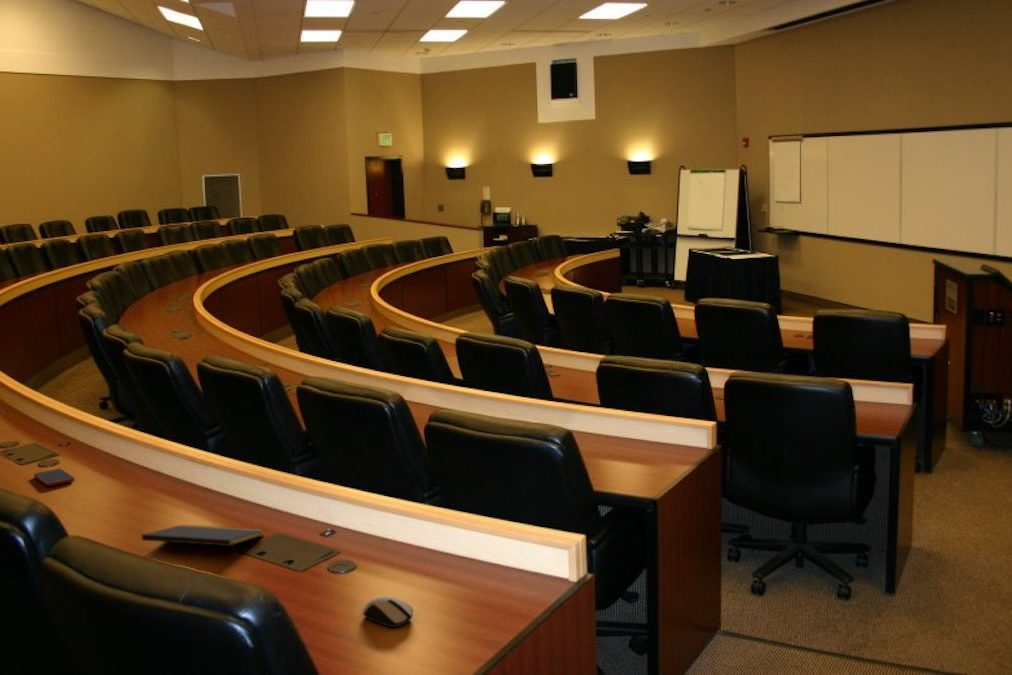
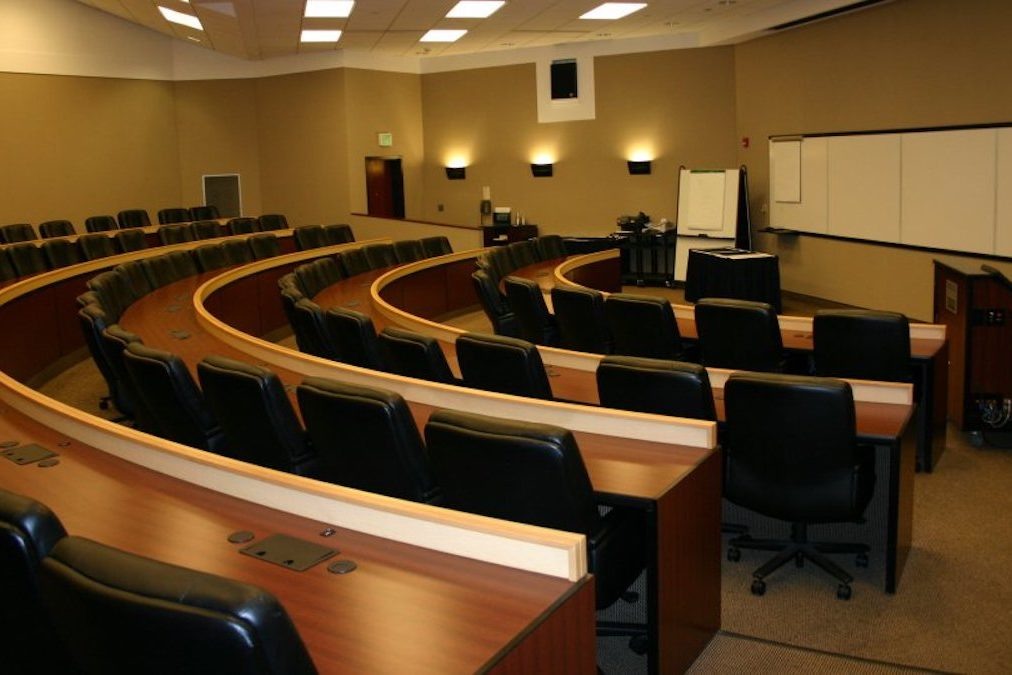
- computer mouse (386, 608)
- notepad (204, 534)
- cell phone (54, 477)
